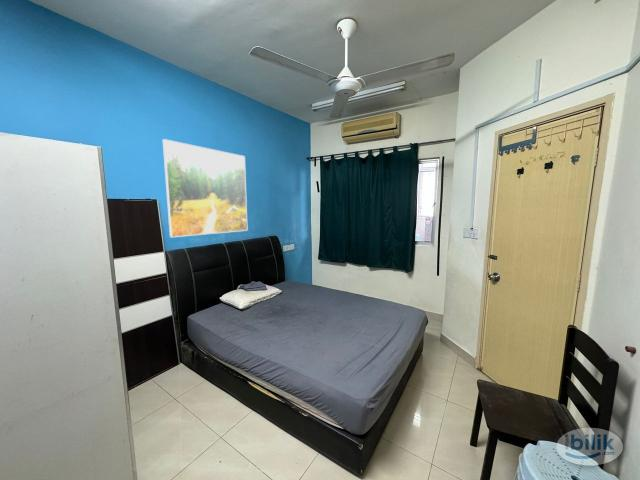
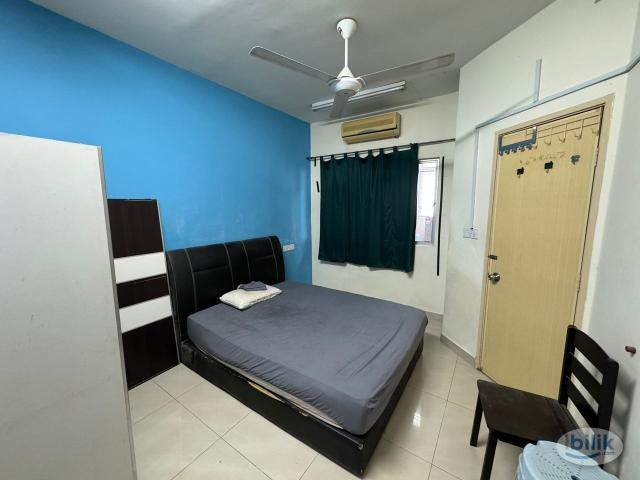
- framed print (211, 192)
